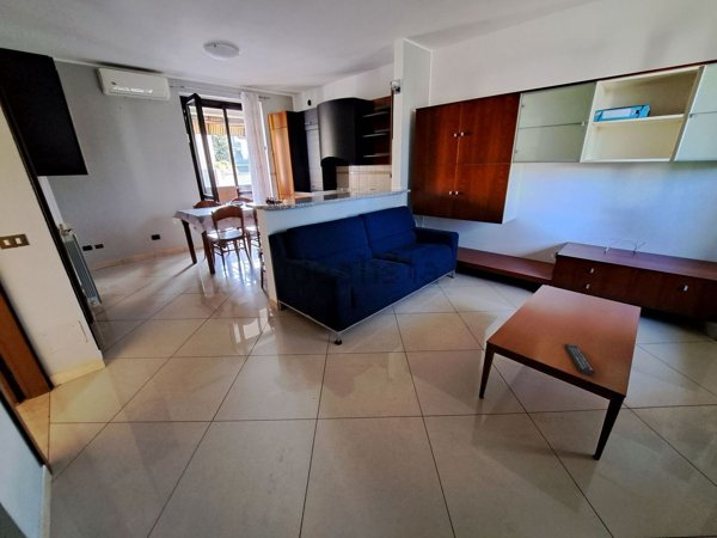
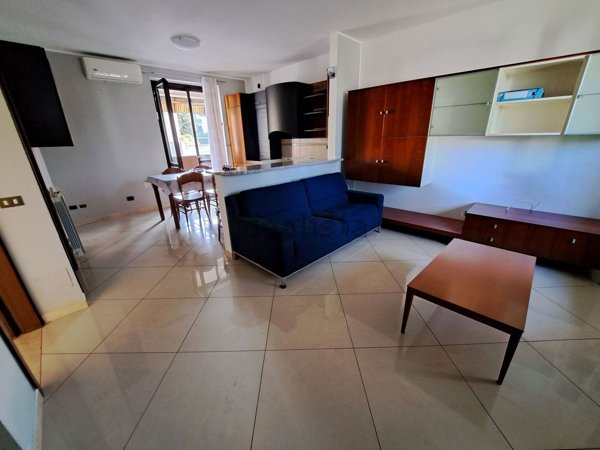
- remote control (578, 357)
